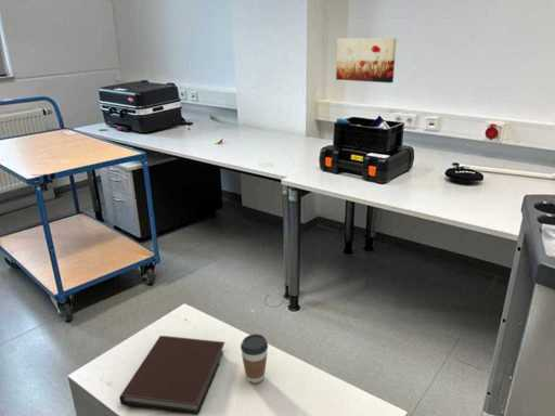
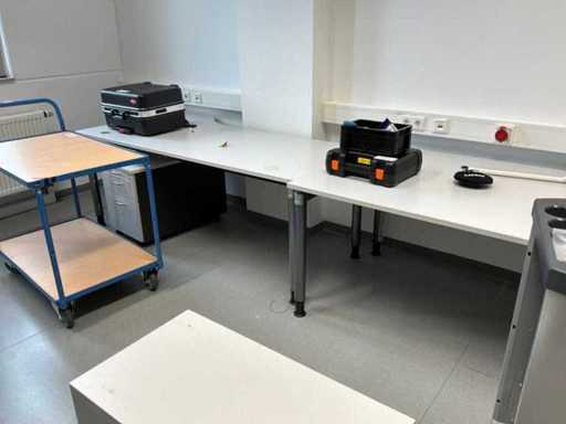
- wall art (364, 60)
- coffee cup (254, 359)
- notebook (176, 370)
